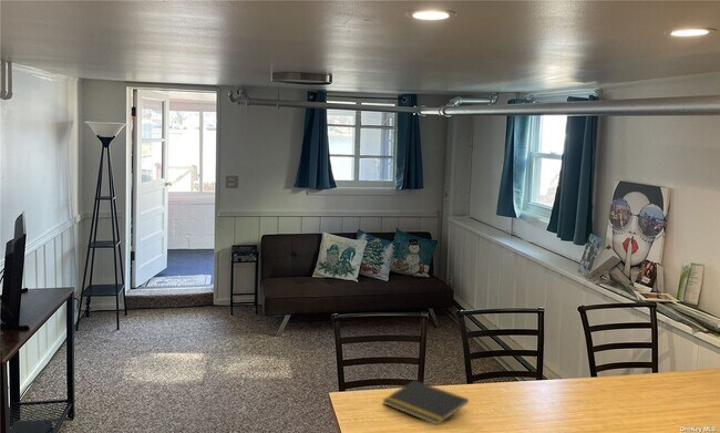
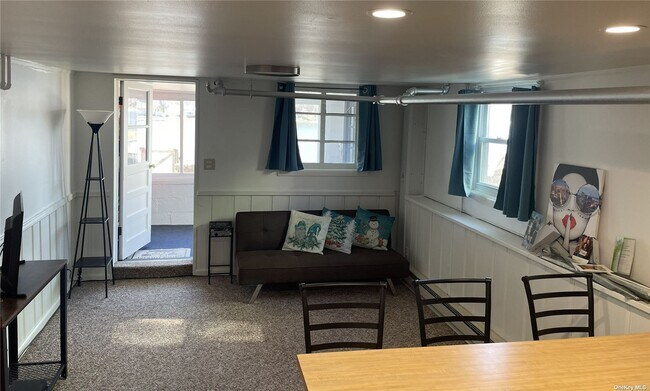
- notepad (424, 401)
